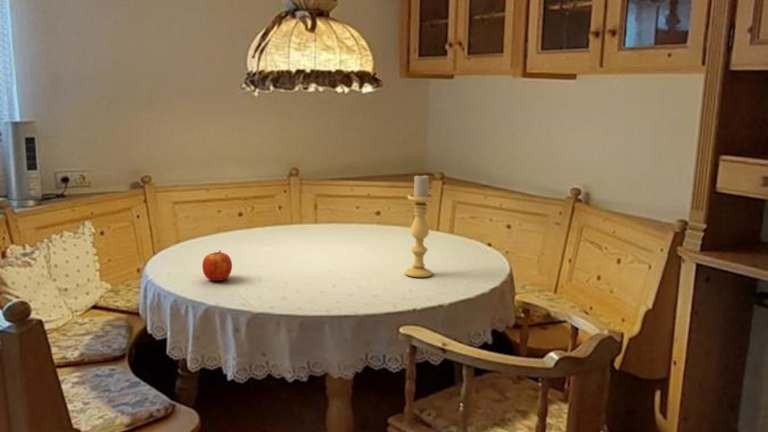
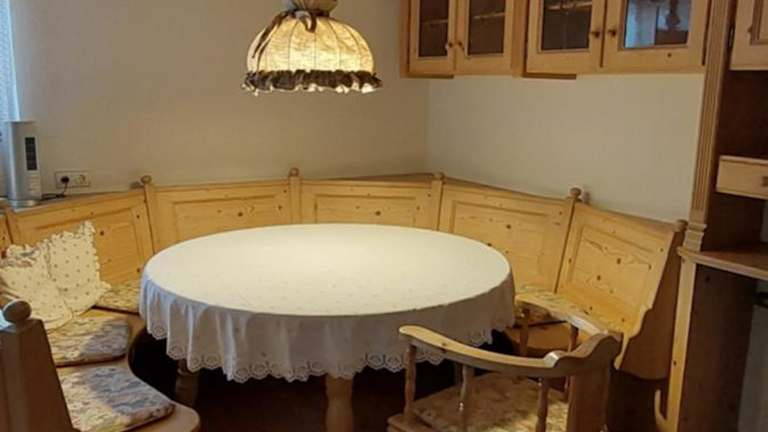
- candle holder (420, 224)
- apple (217, 264)
